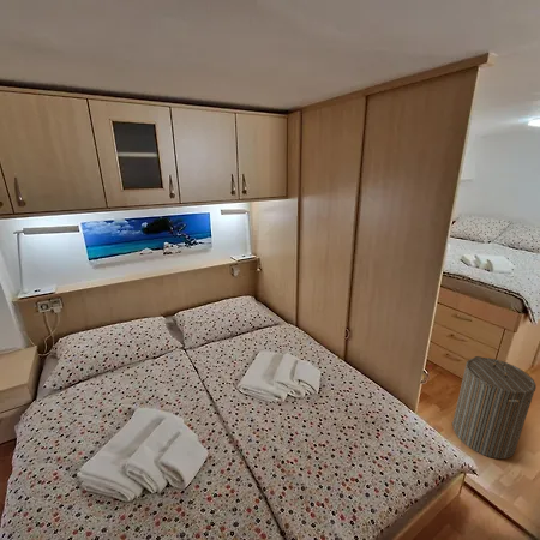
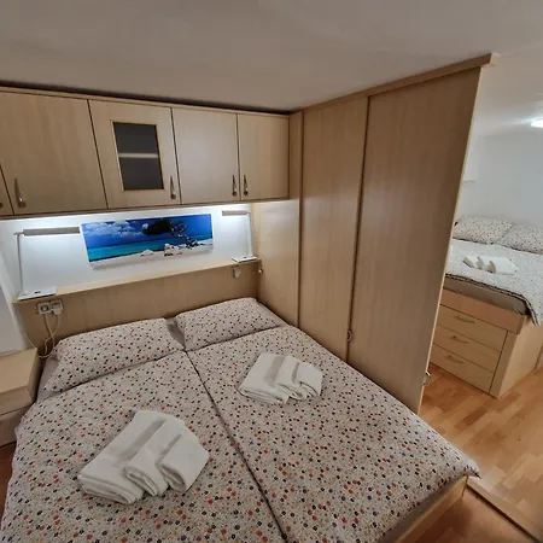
- laundry hamper (491, 401)
